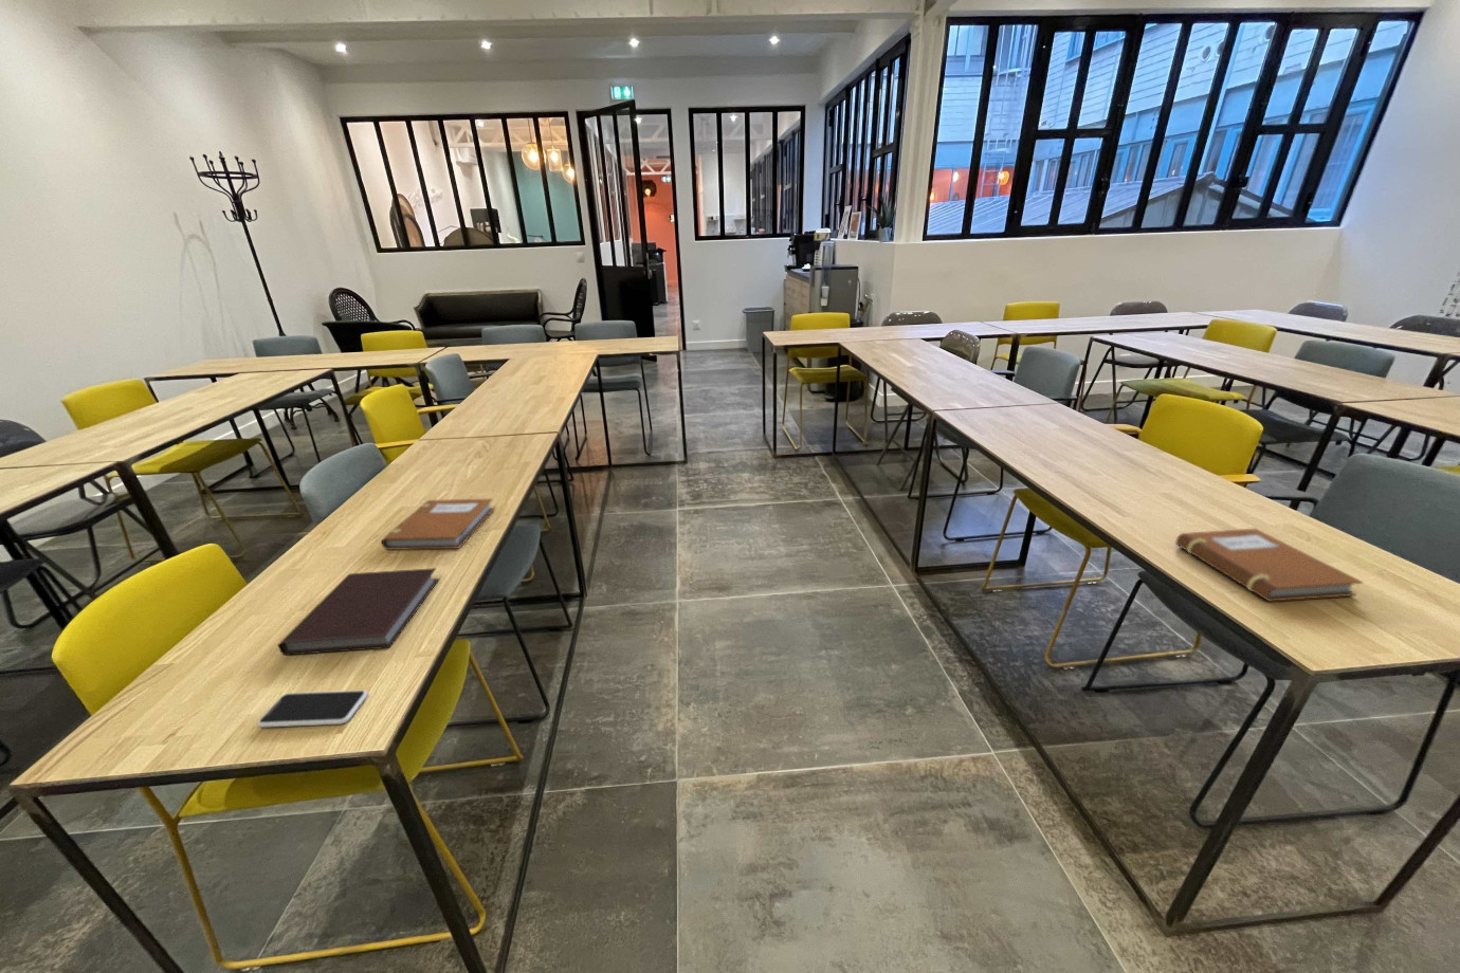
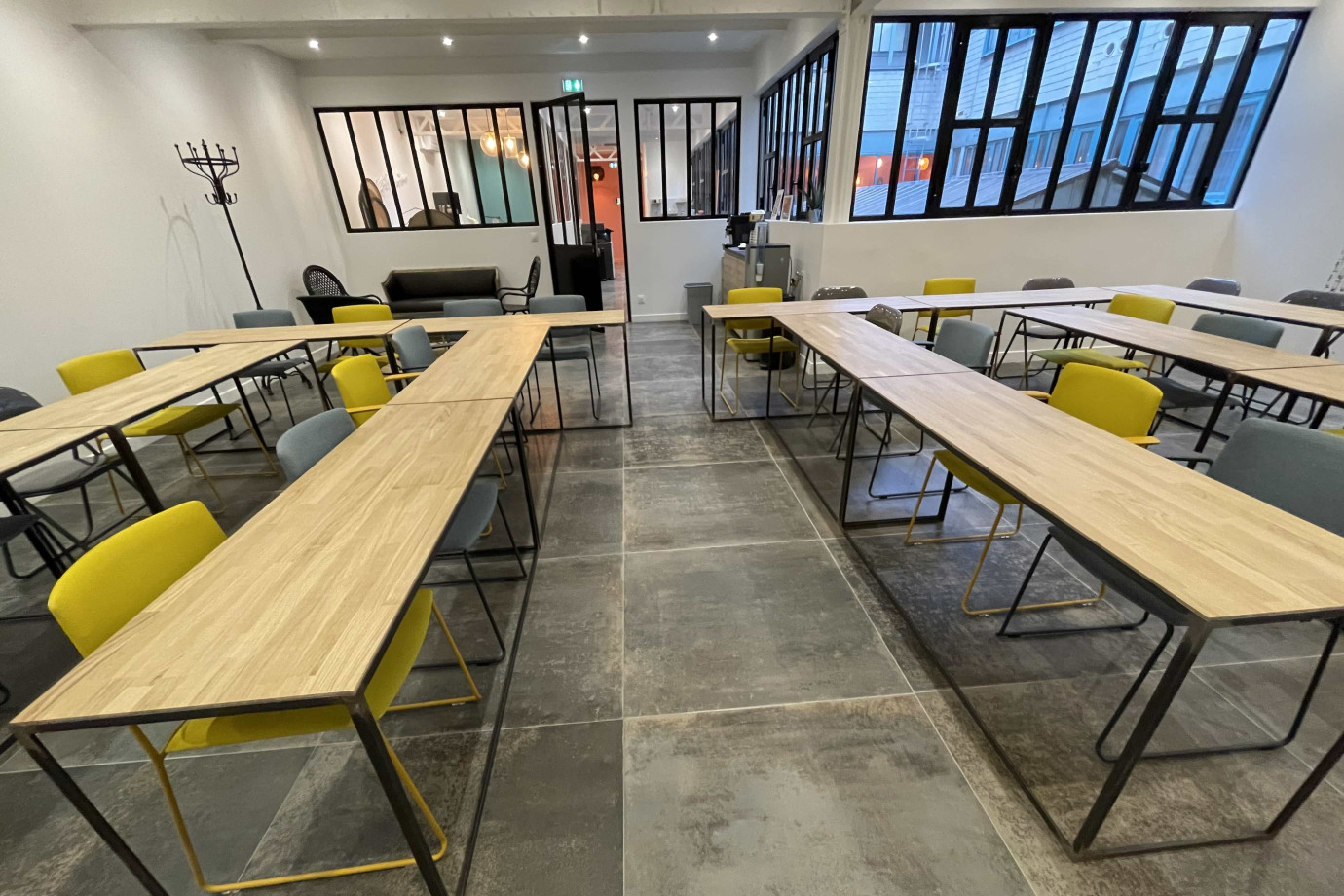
- notebook (366, 607)
- notebook (441, 521)
- notebook (1257, 560)
- smartphone (314, 708)
